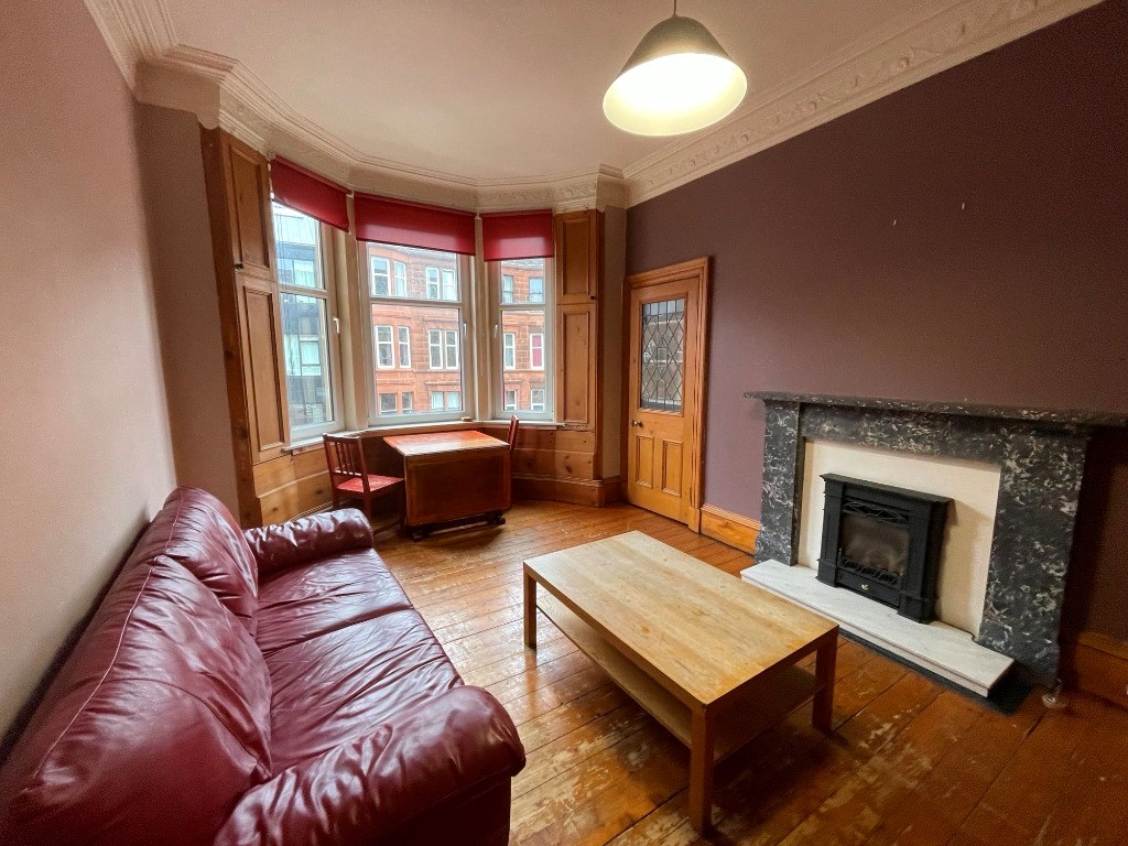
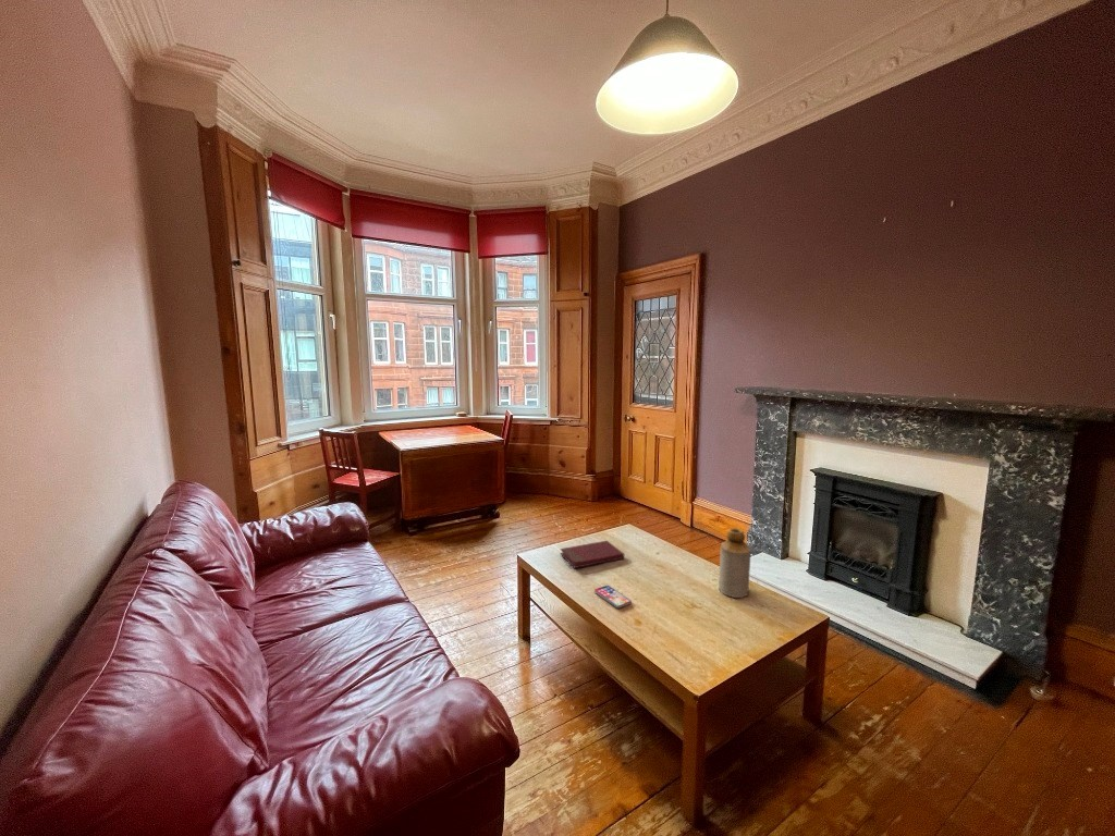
+ book (591, 553)
+ smartphone (612, 595)
+ bottle (734, 561)
